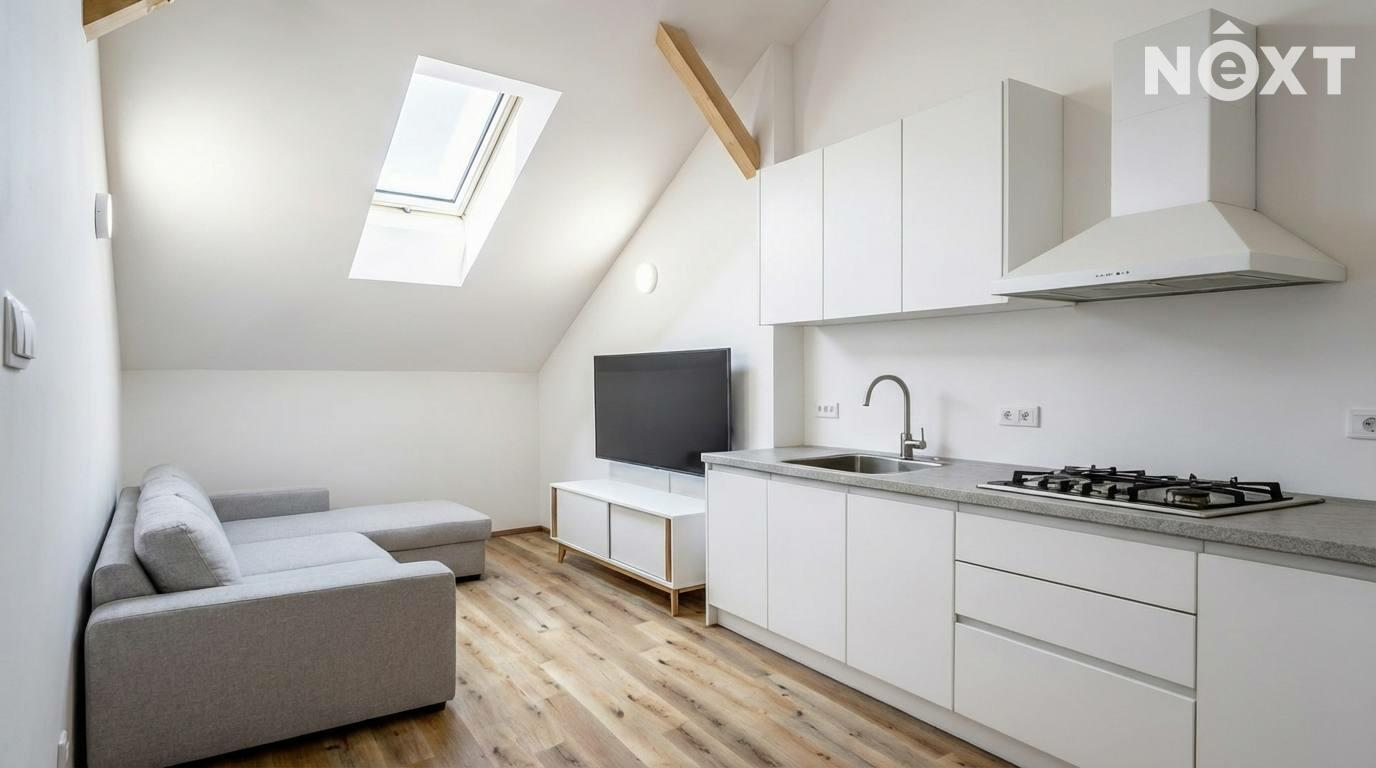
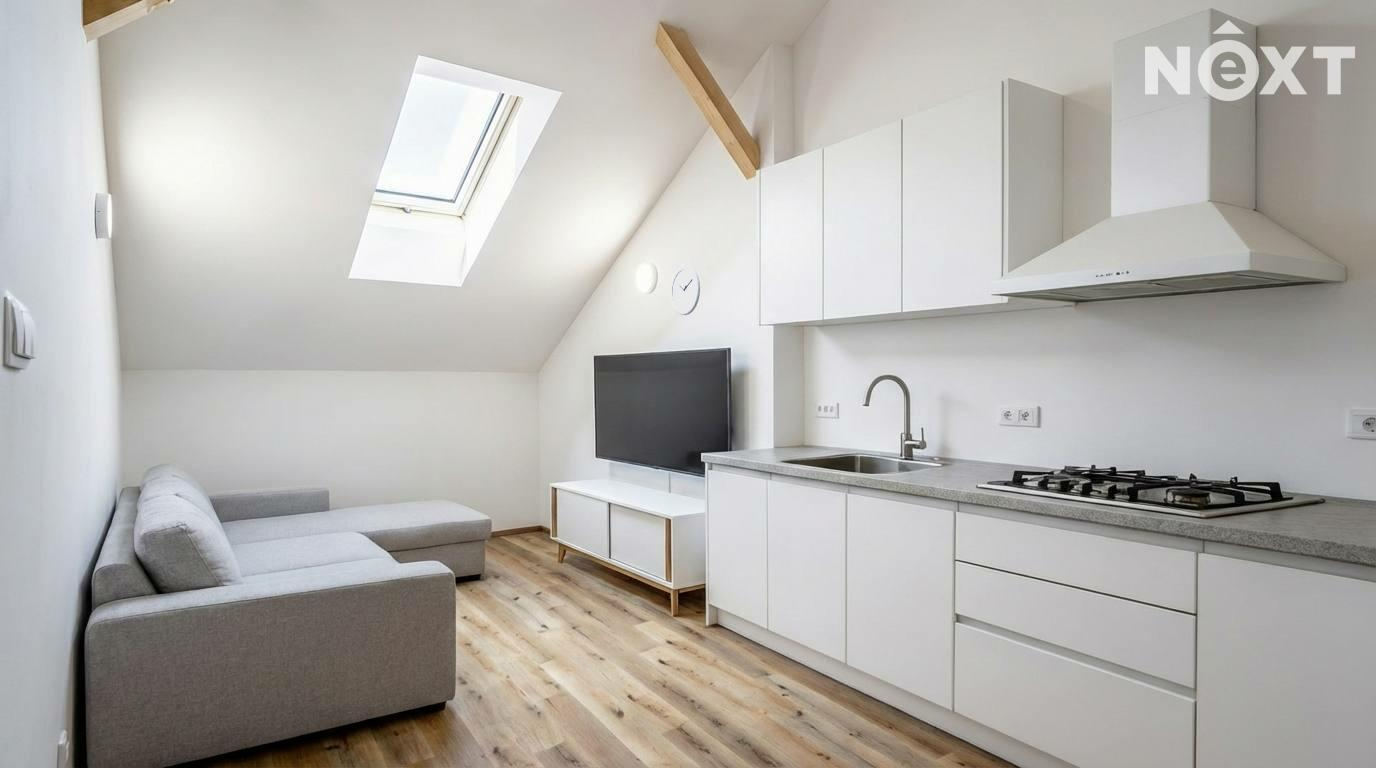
+ wall clock (684, 290)
